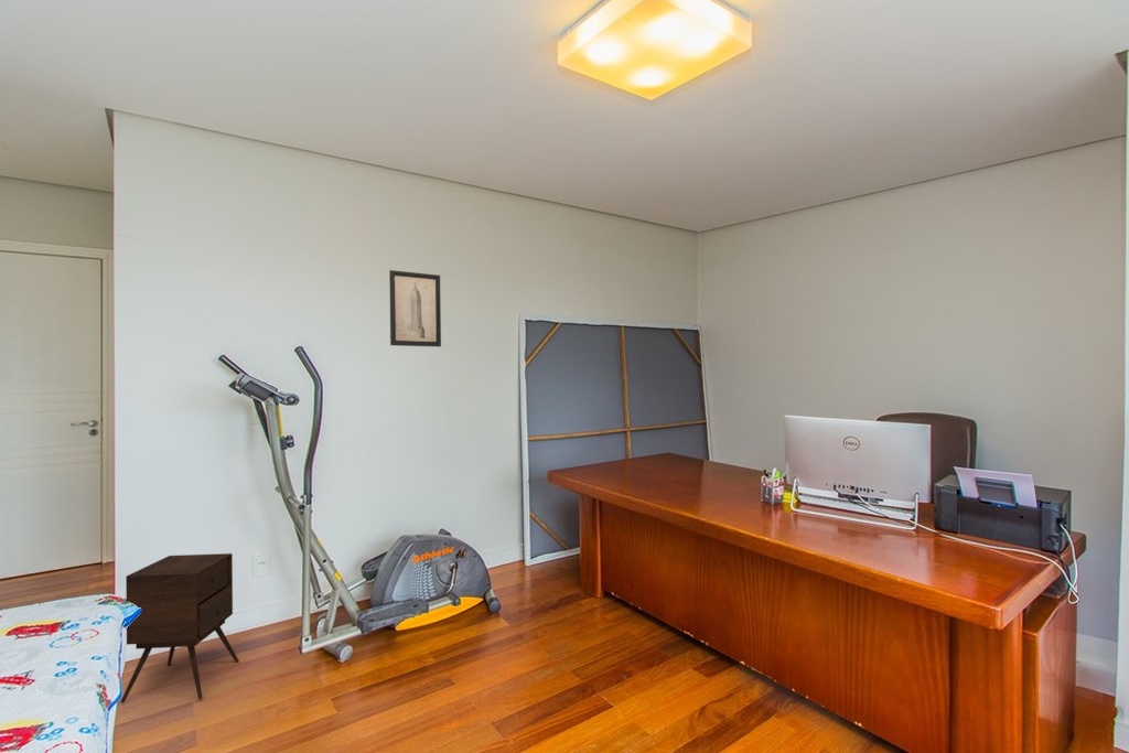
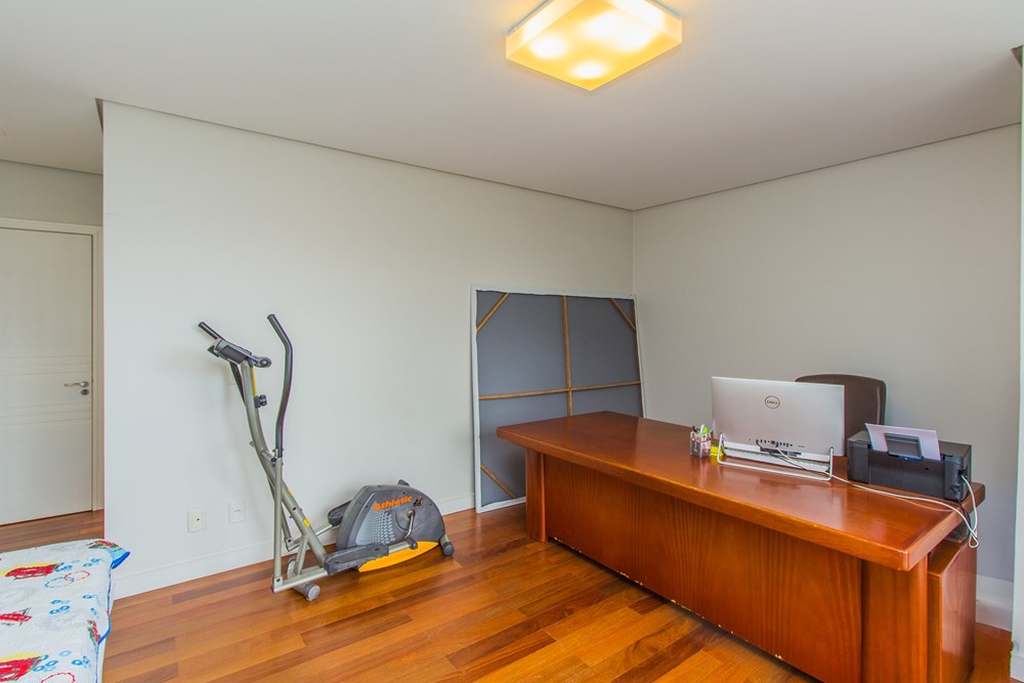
- side table (184, 622)
- wall art (416, 309)
